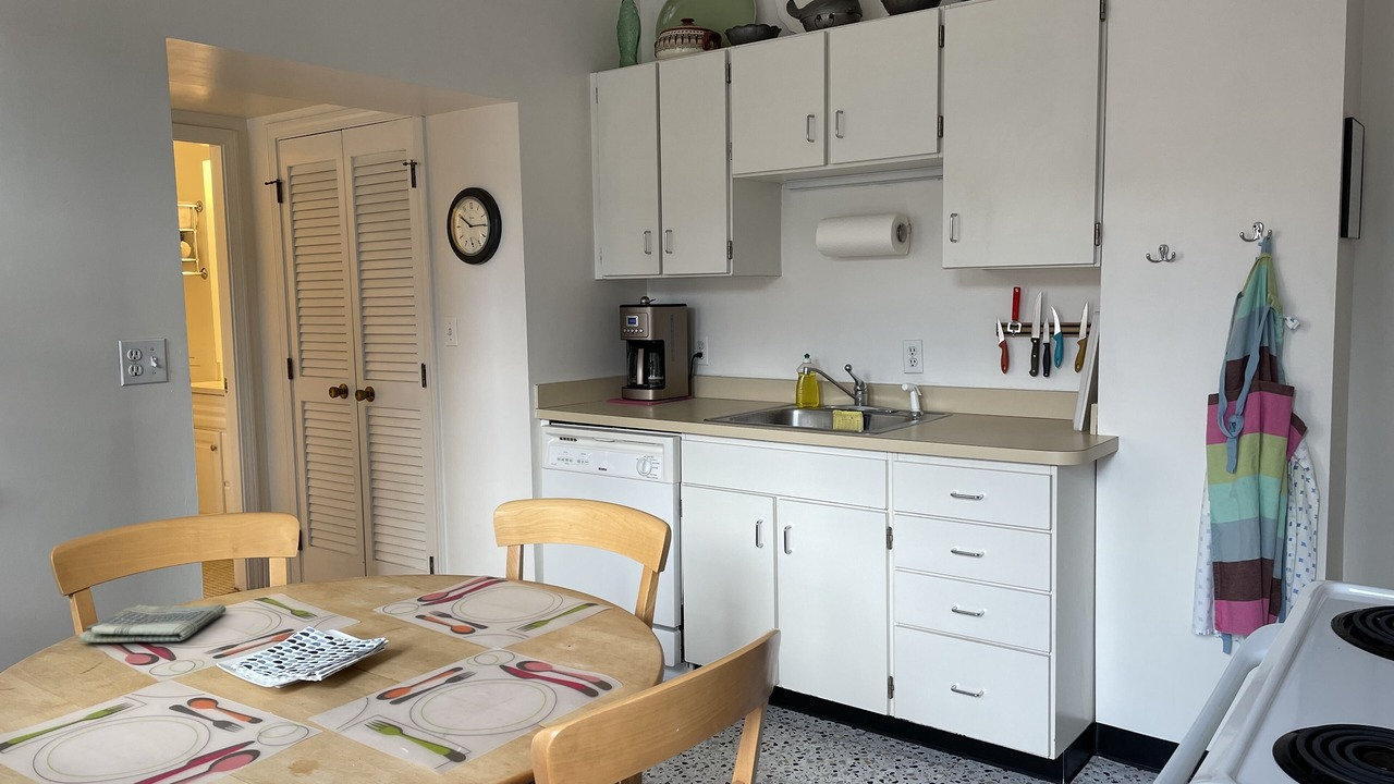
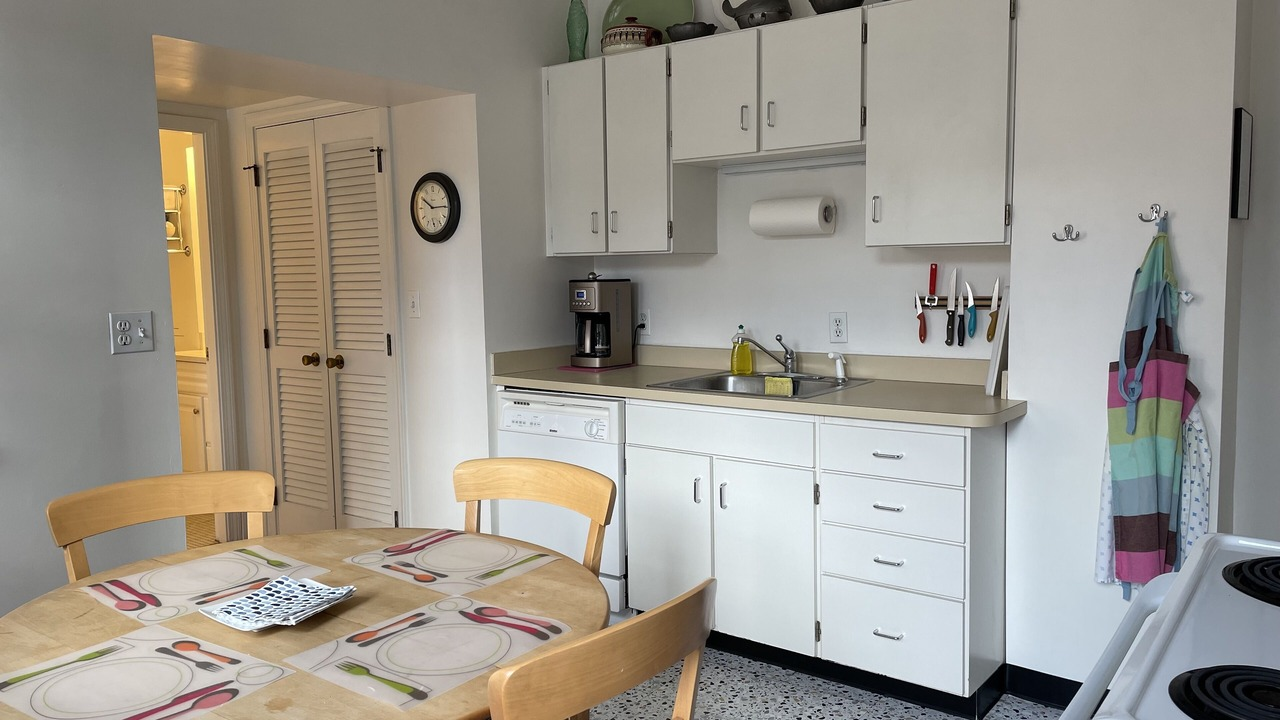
- dish towel (154, 620)
